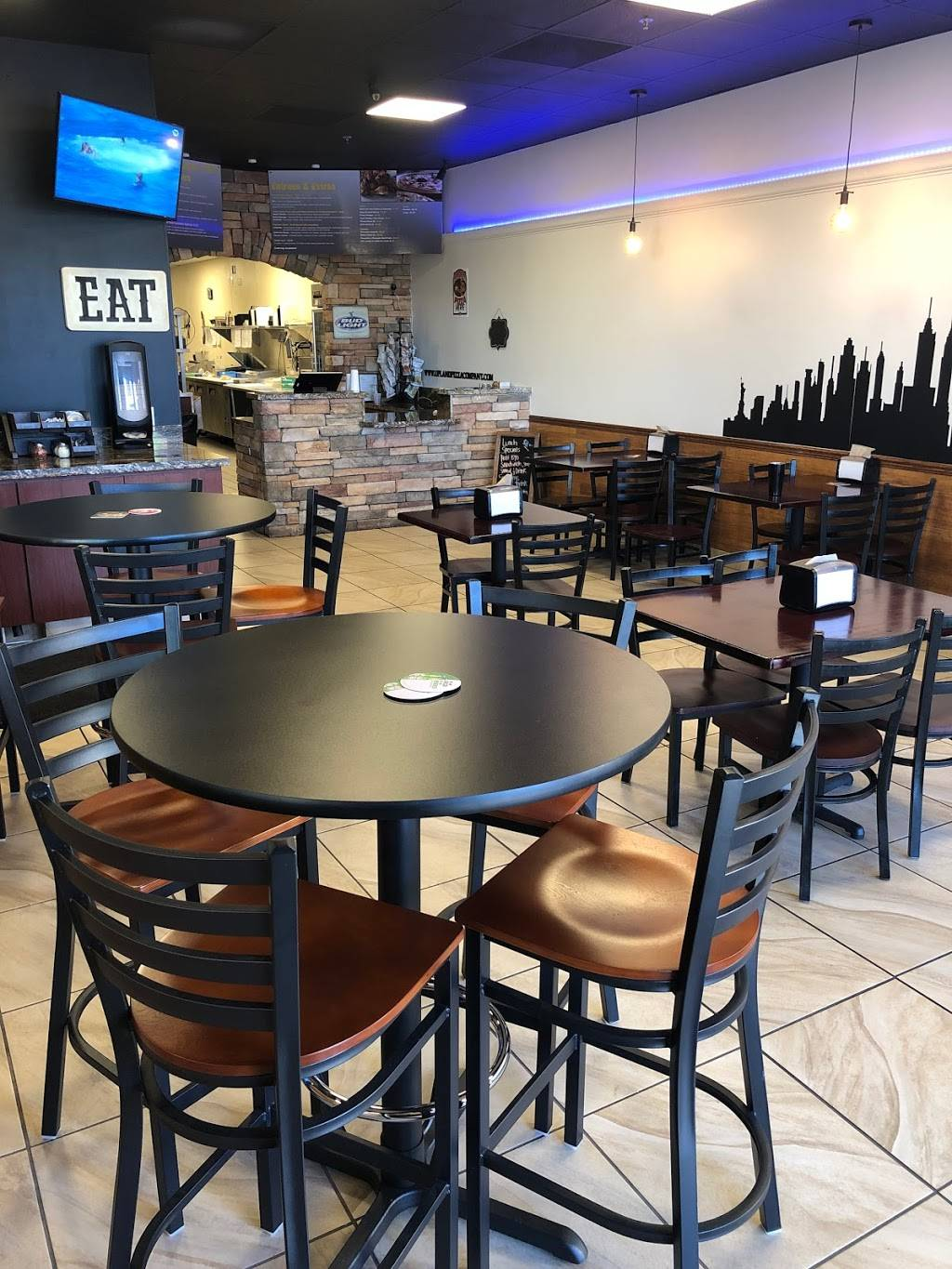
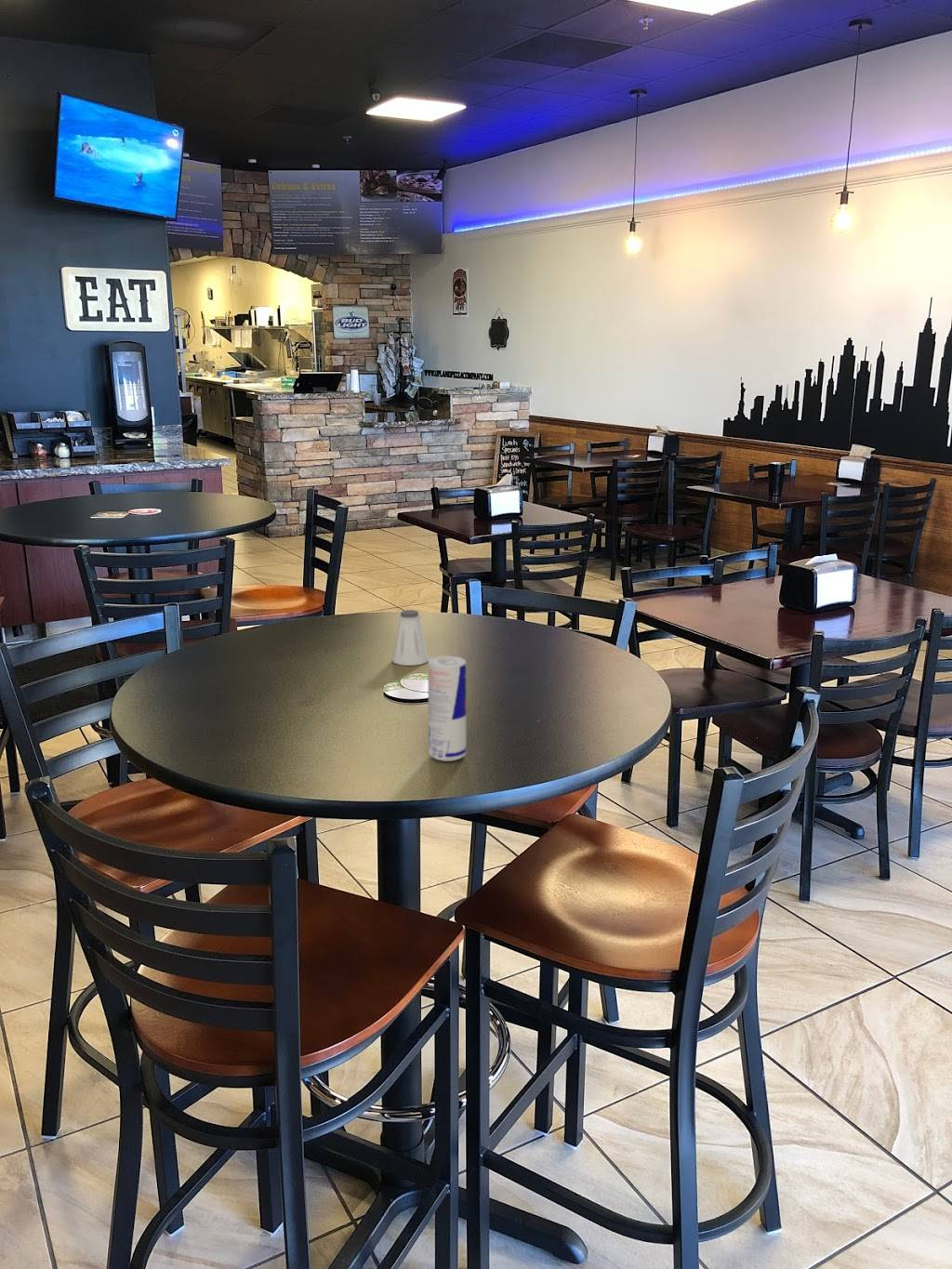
+ saltshaker (410, 636)
+ beverage can (447, 708)
